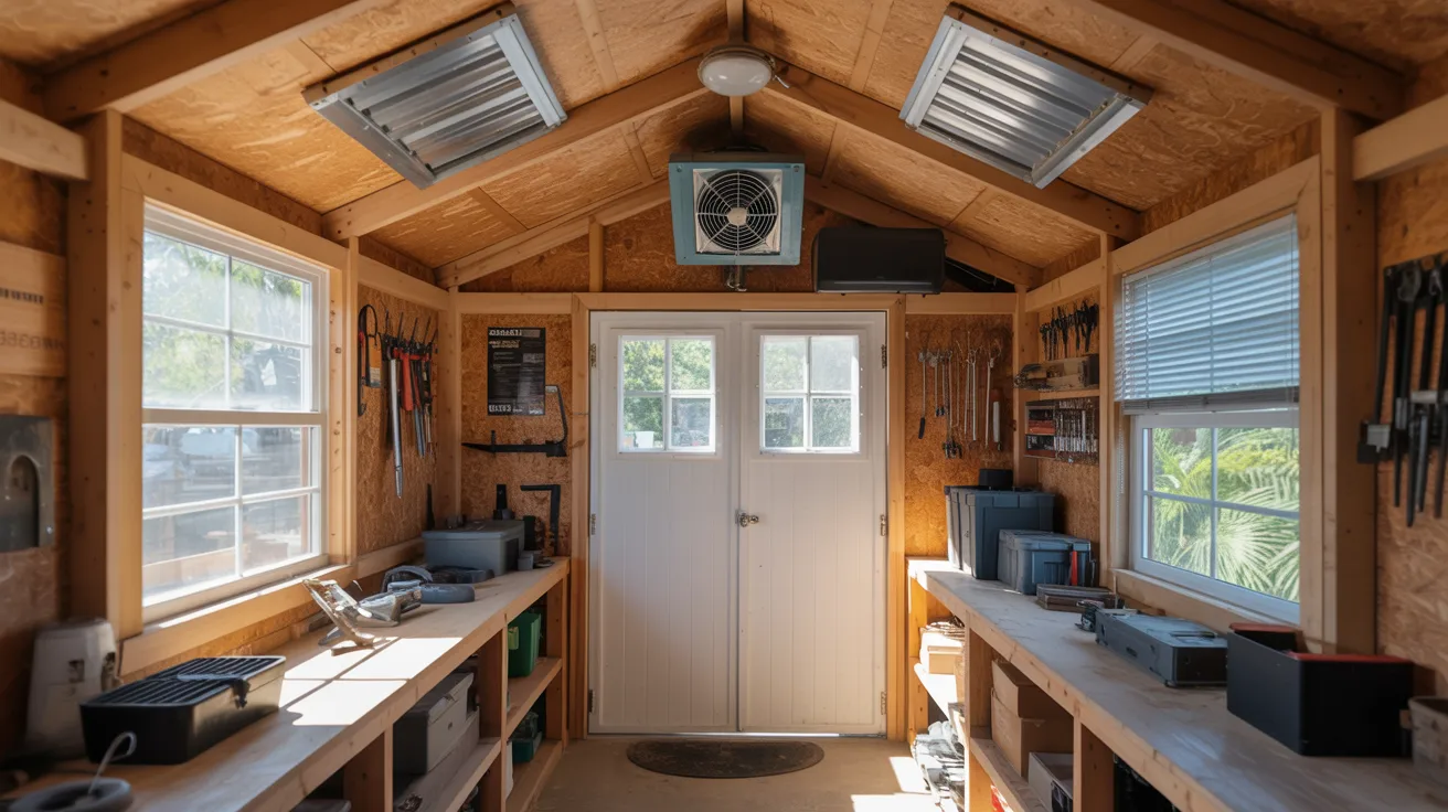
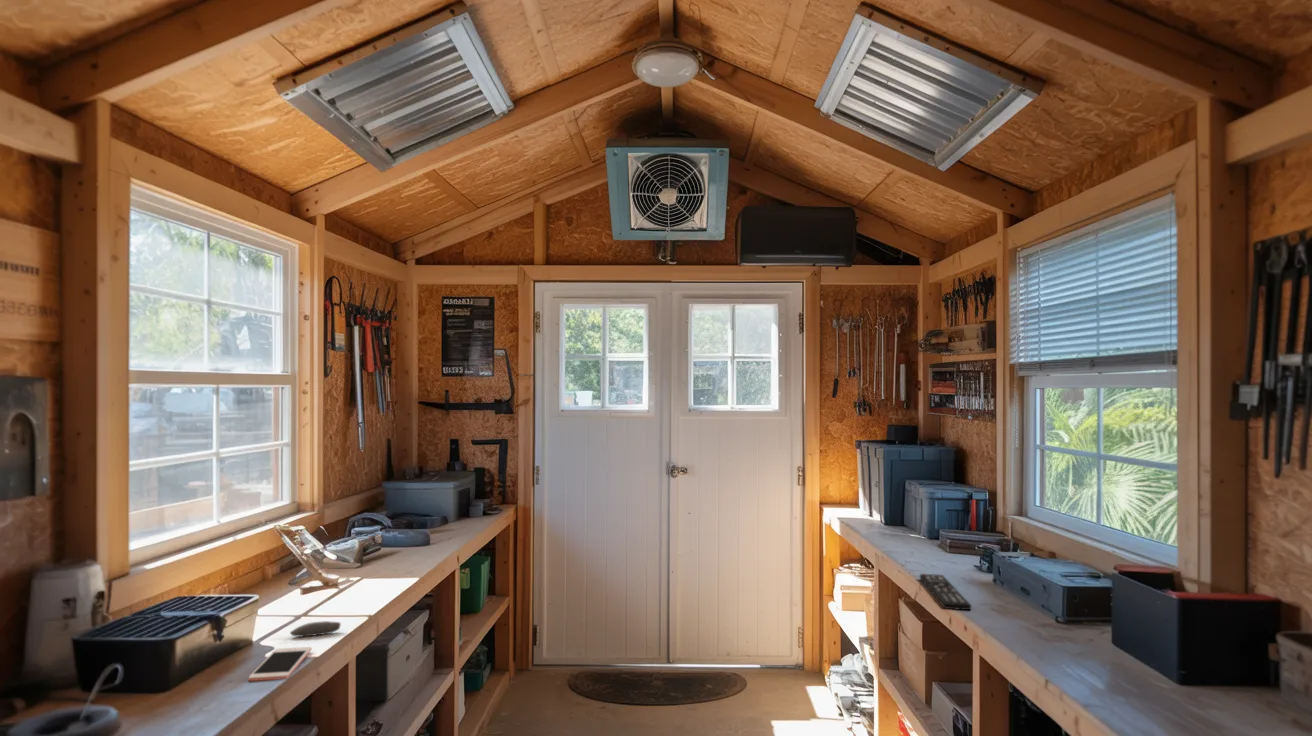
+ cell phone (281, 663)
+ remote control (943, 589)
+ computer mouse (315, 628)
